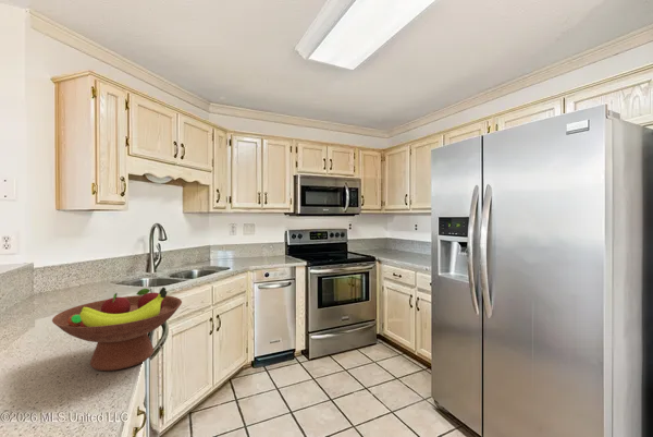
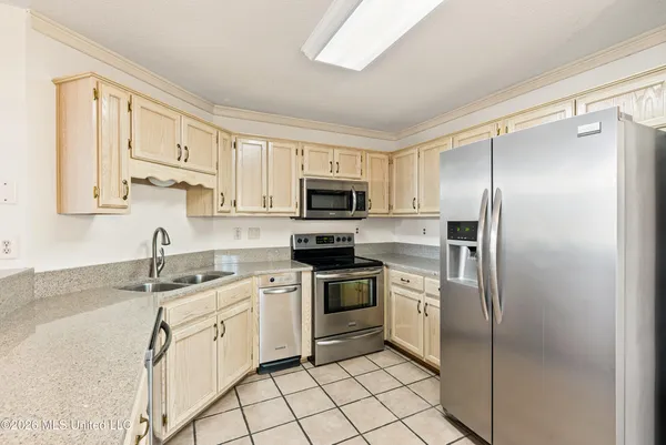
- fruit bowl (123, 324)
